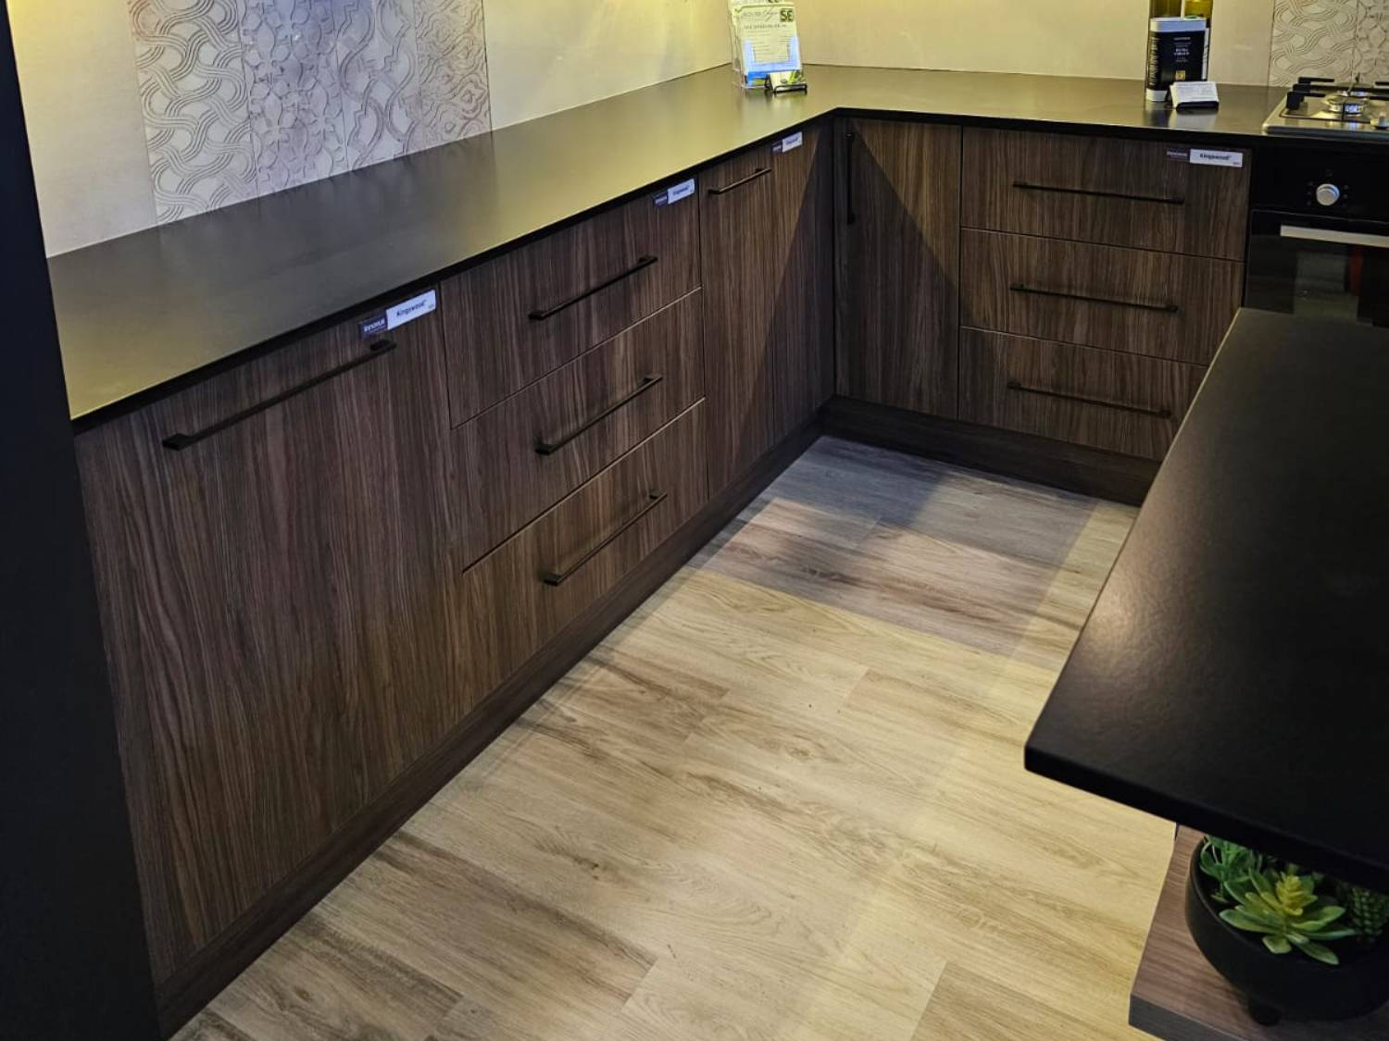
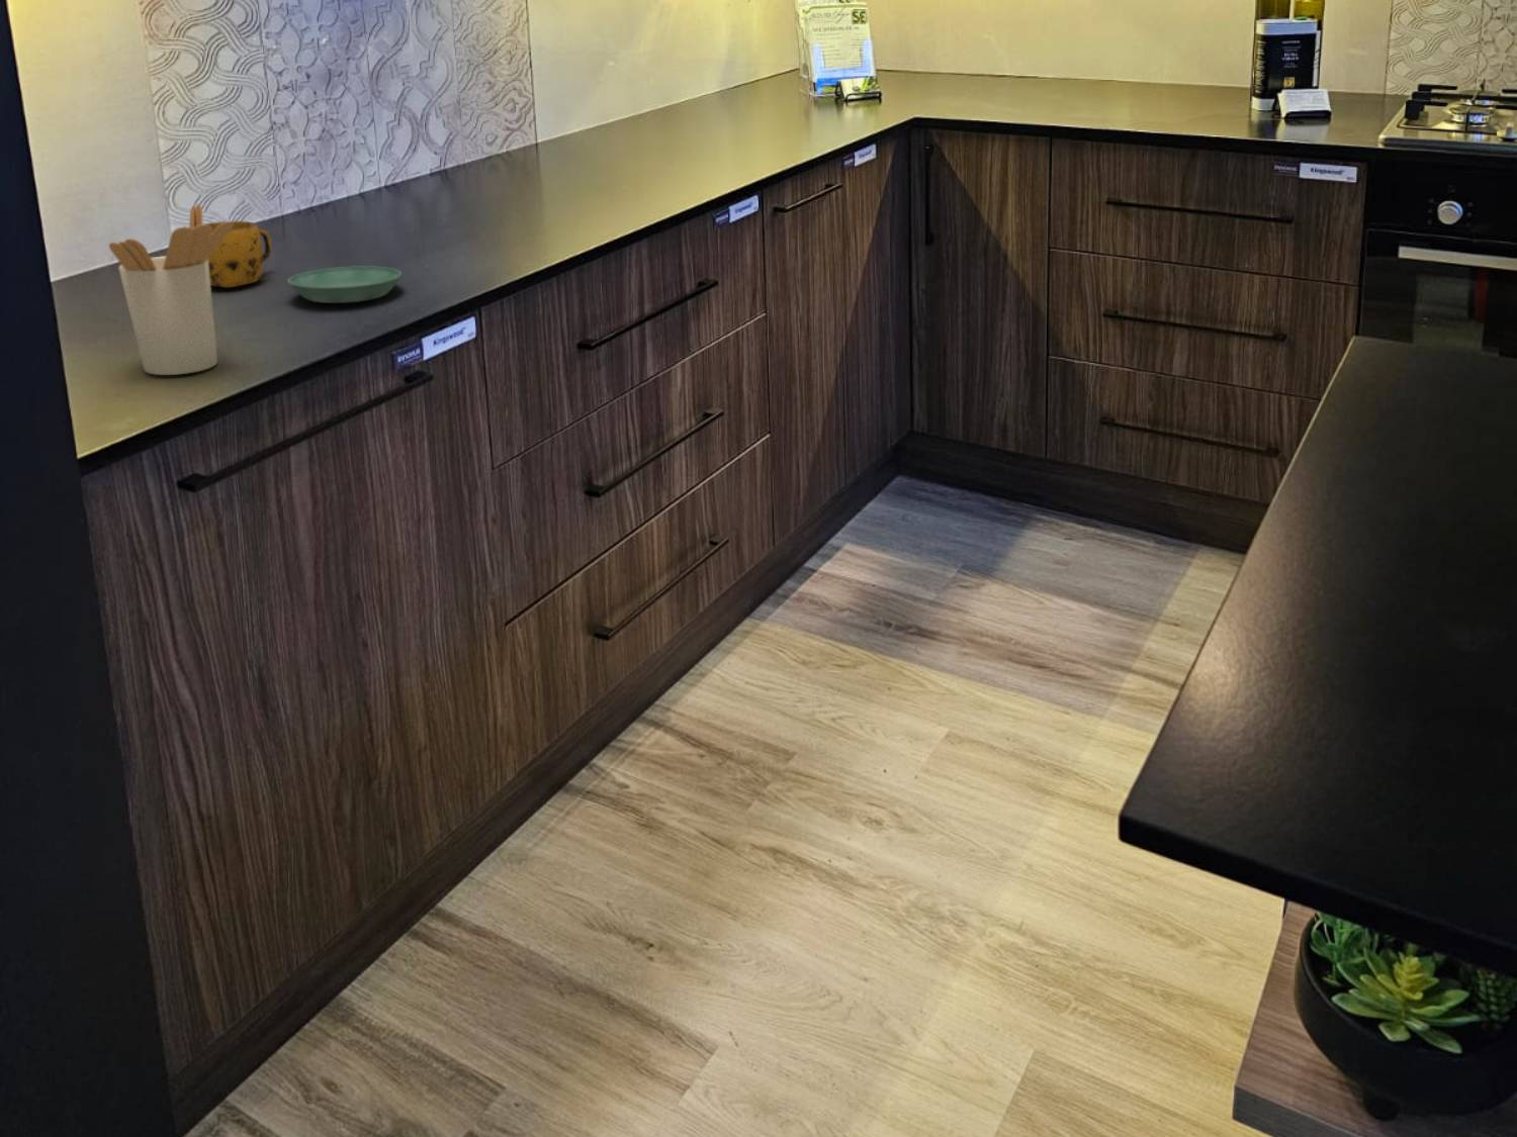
+ mug (235, 253)
+ saucer (346, 285)
+ utensil holder (182, 291)
